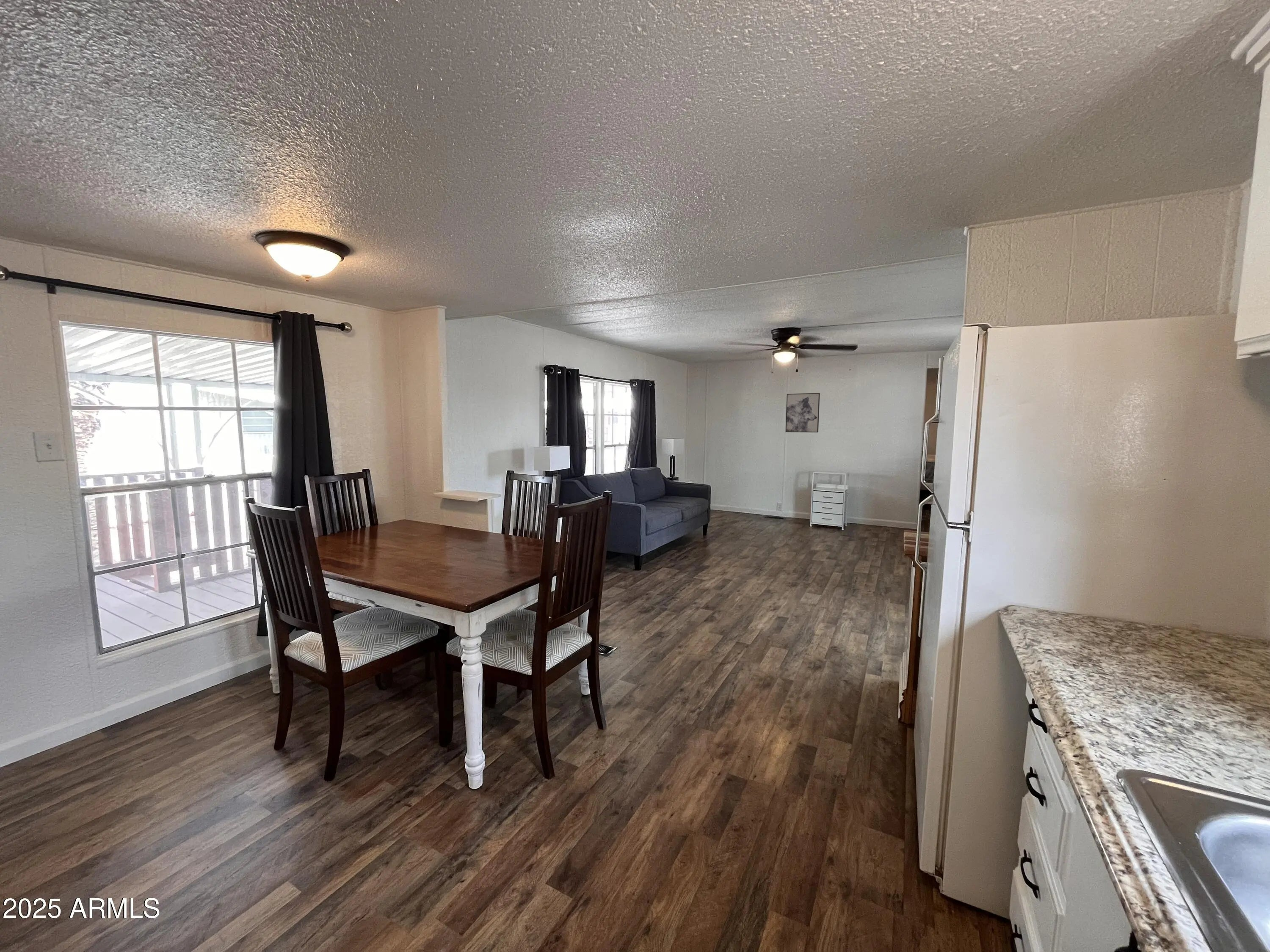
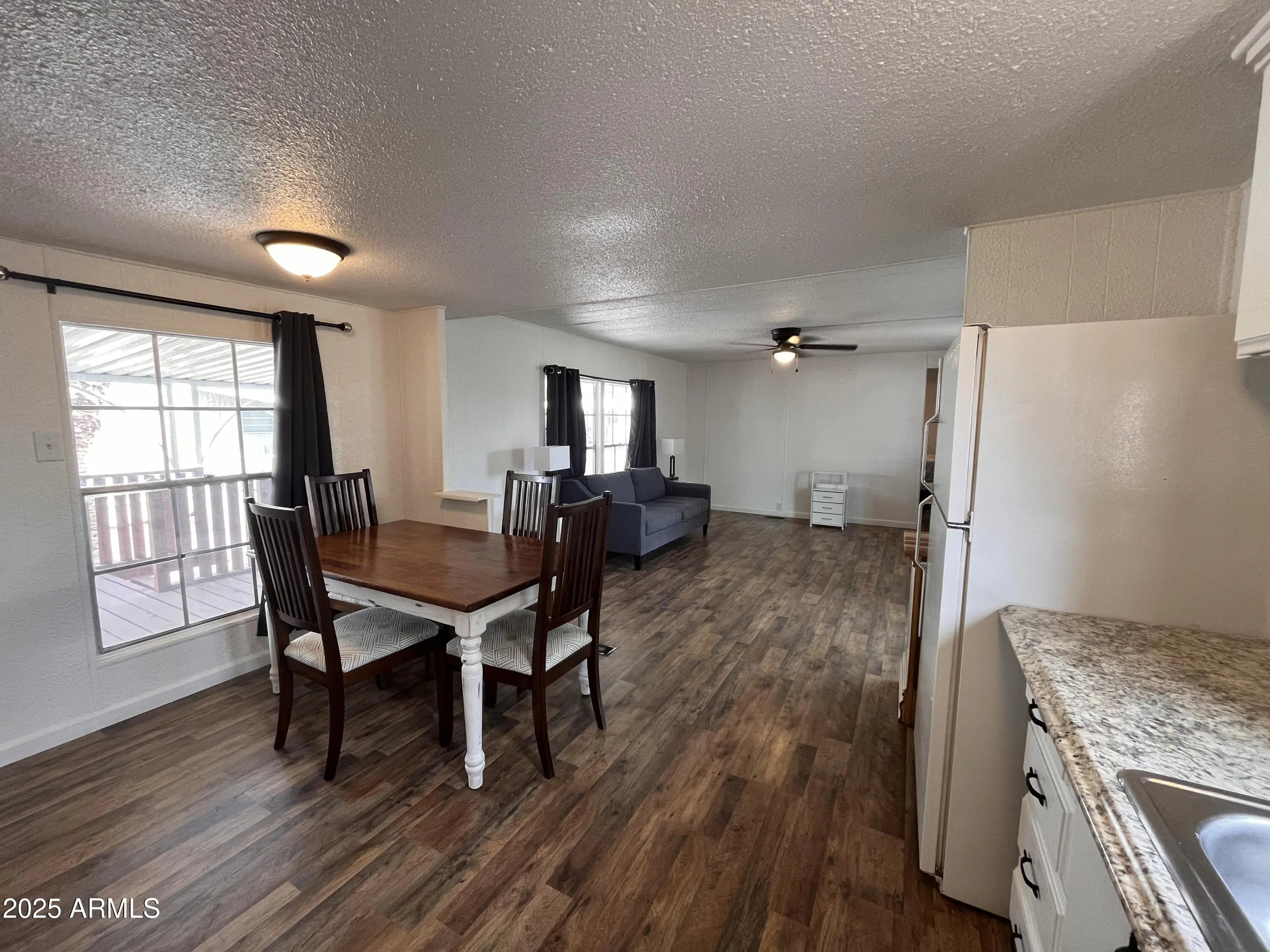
- wall art (802, 413)
